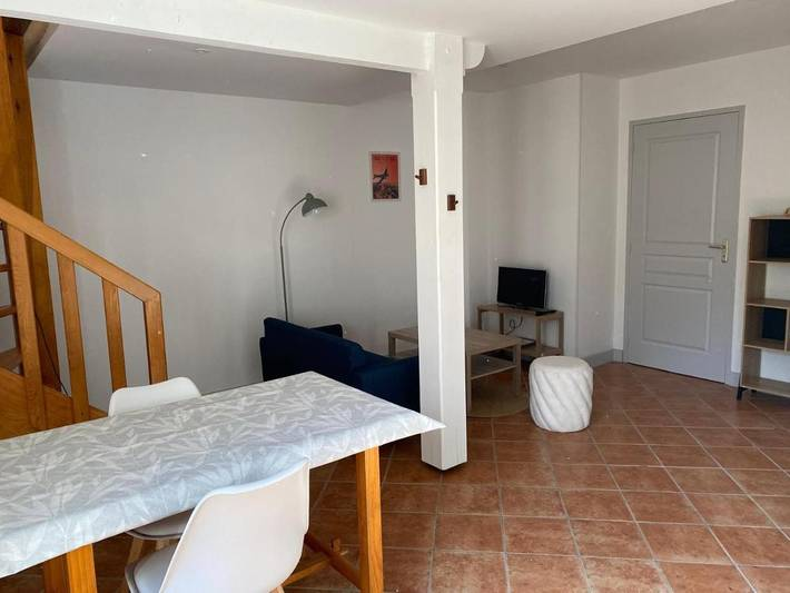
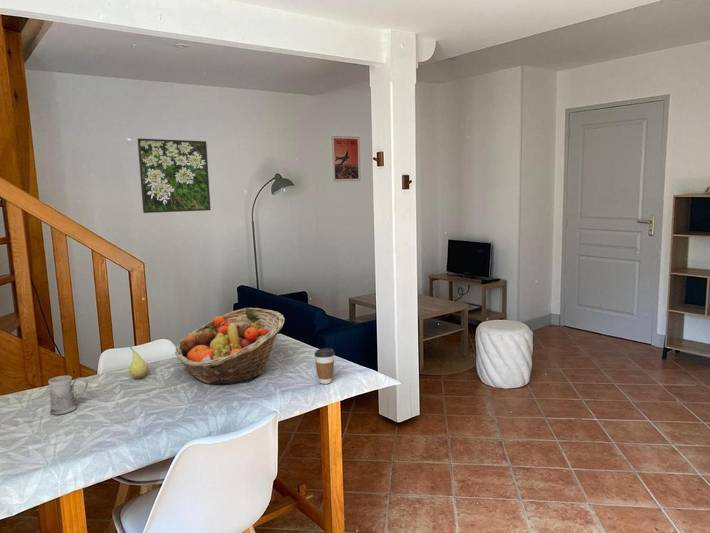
+ coffee cup (324, 365)
+ fruit (138, 361)
+ mug (69, 392)
+ fruit basket (230, 343)
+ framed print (175, 176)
